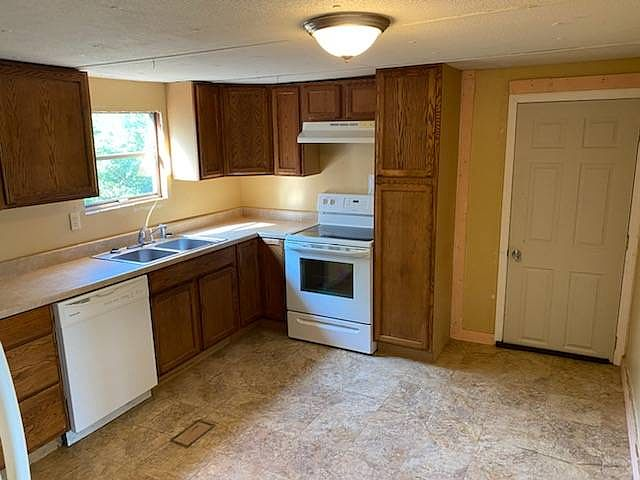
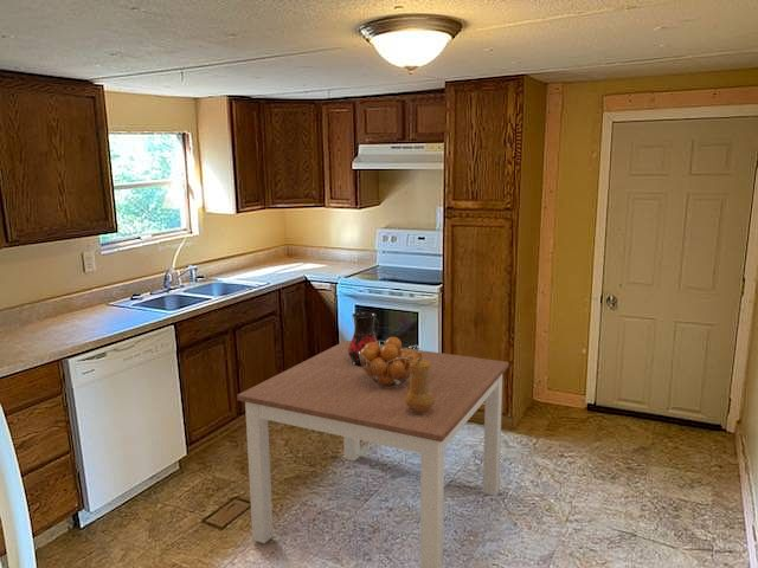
+ dining table (385, 445)
+ fruit basket (388, 361)
+ pepper mill (418, 381)
+ pitcher (366, 337)
